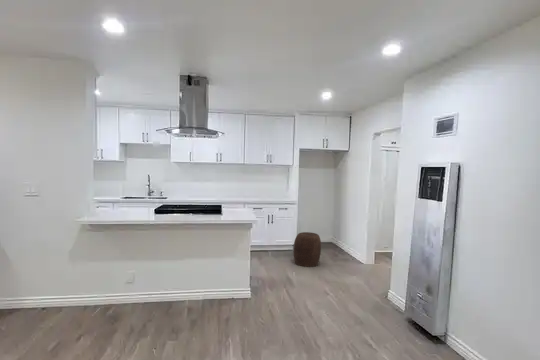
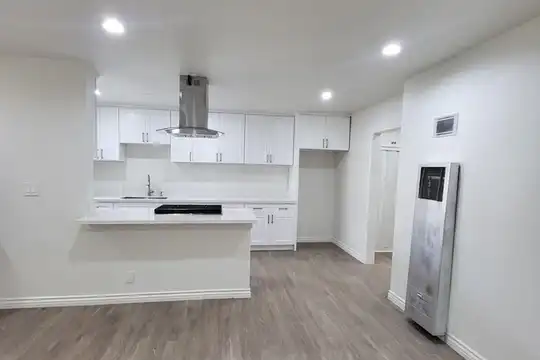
- stool (307, 248)
